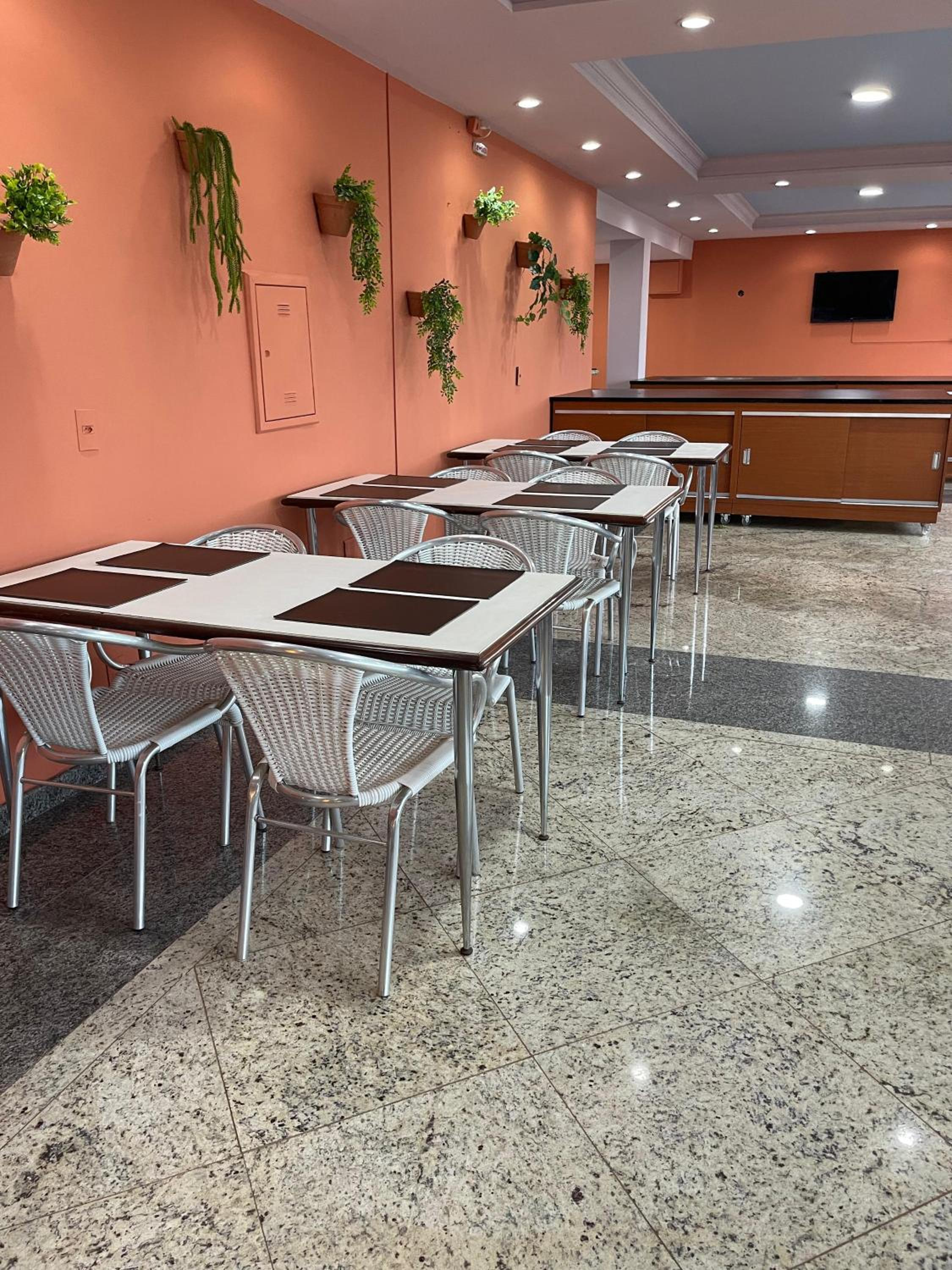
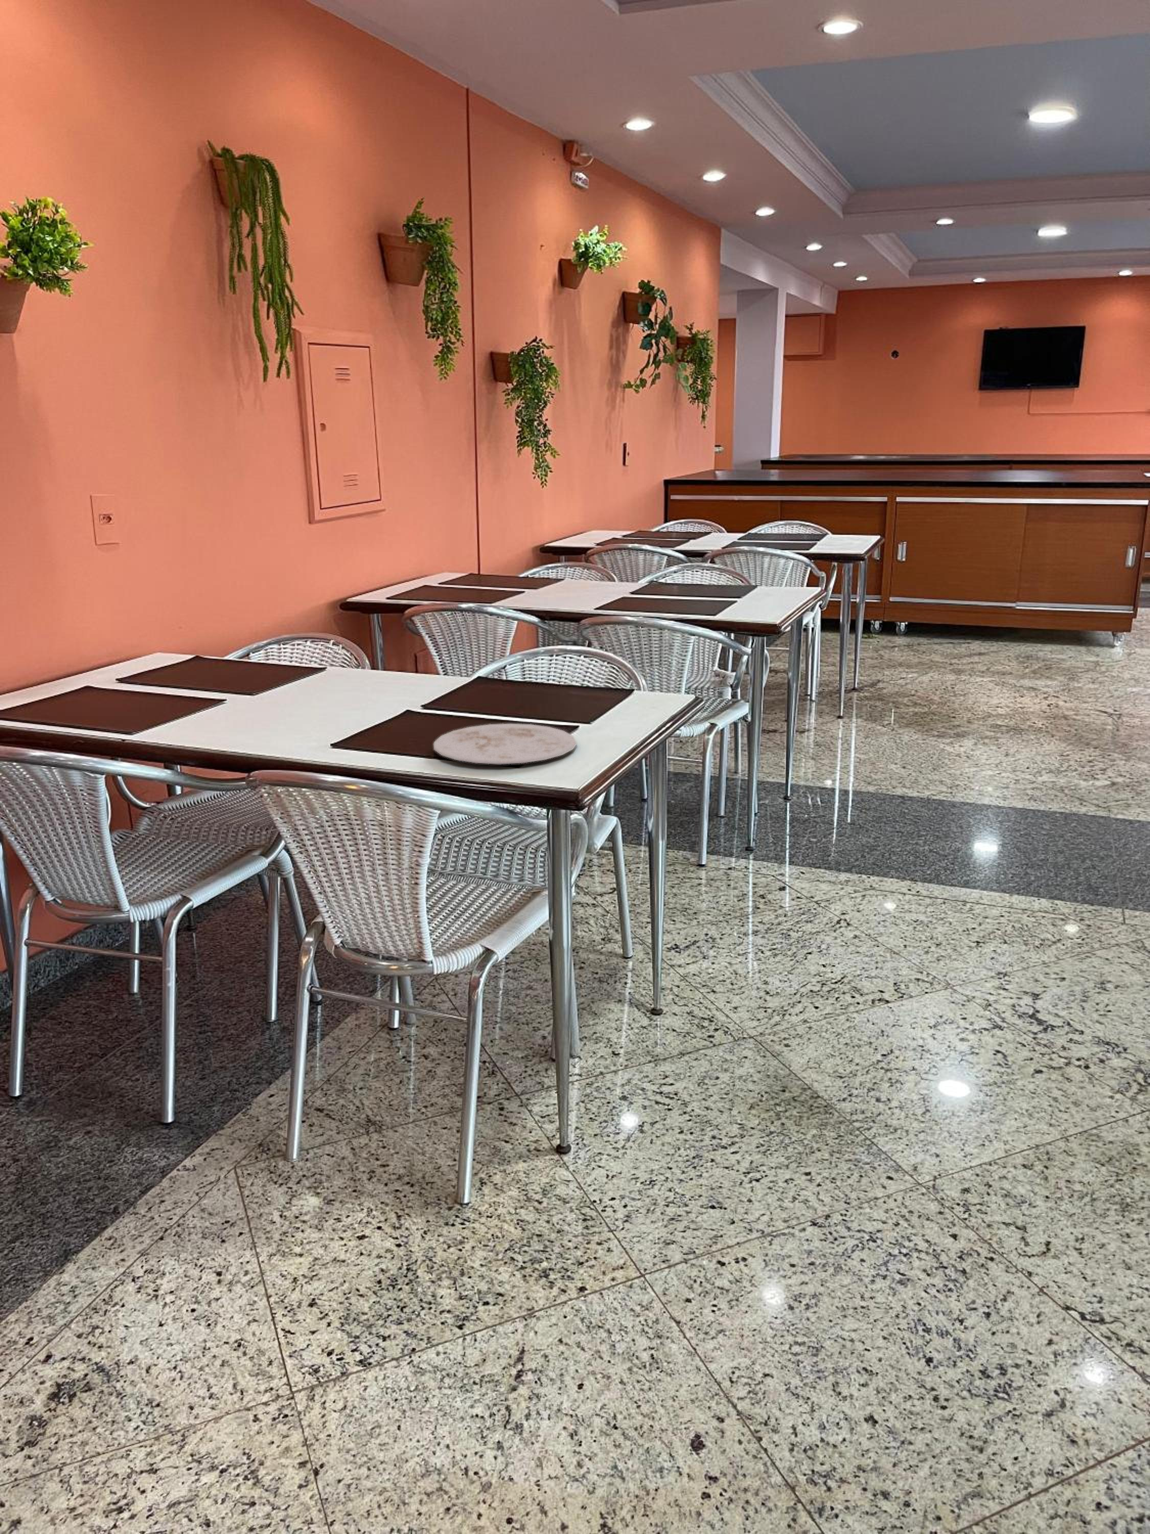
+ plate (505, 744)
